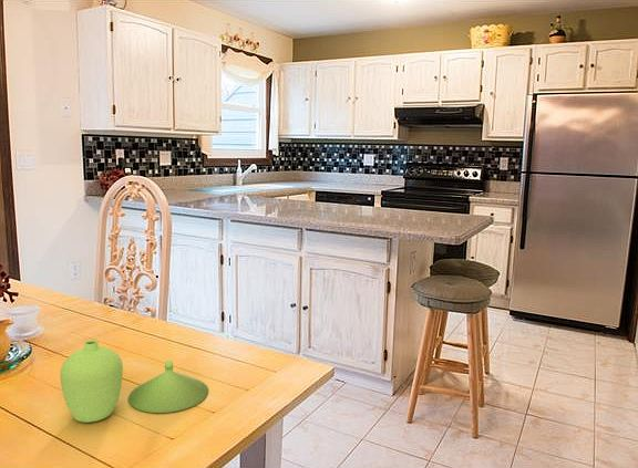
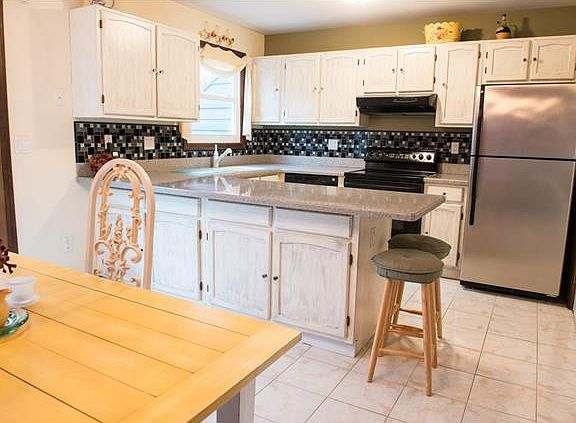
- vase (146, 382)
